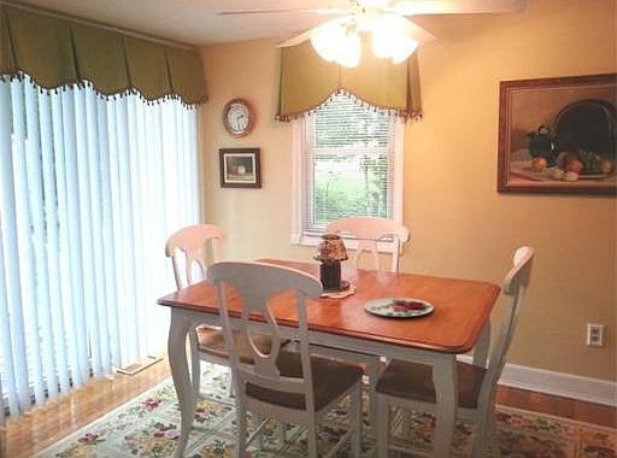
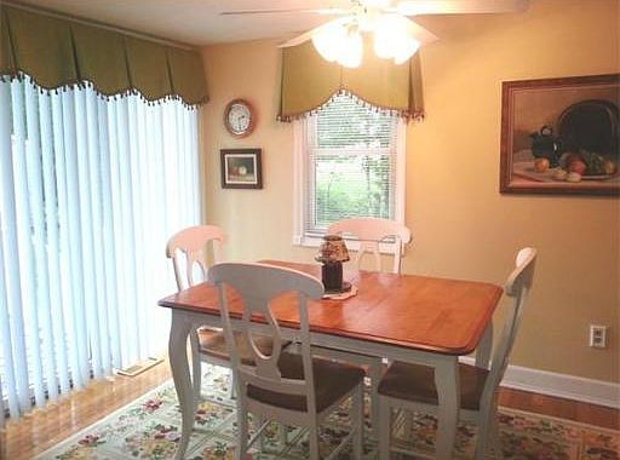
- plate (398, 305)
